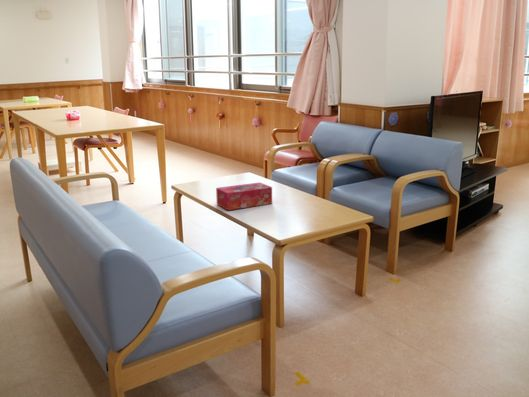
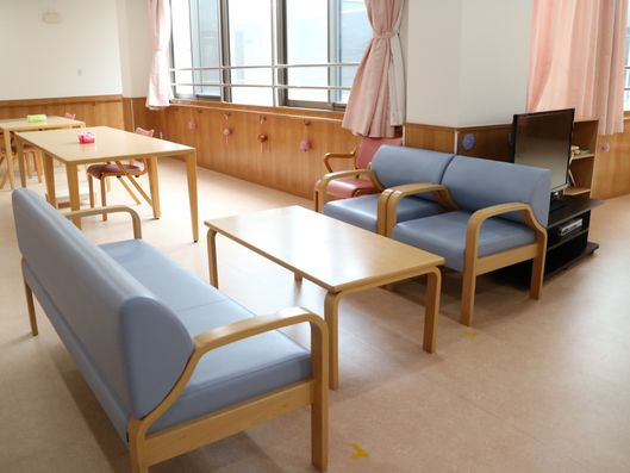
- tissue box (244, 195)
